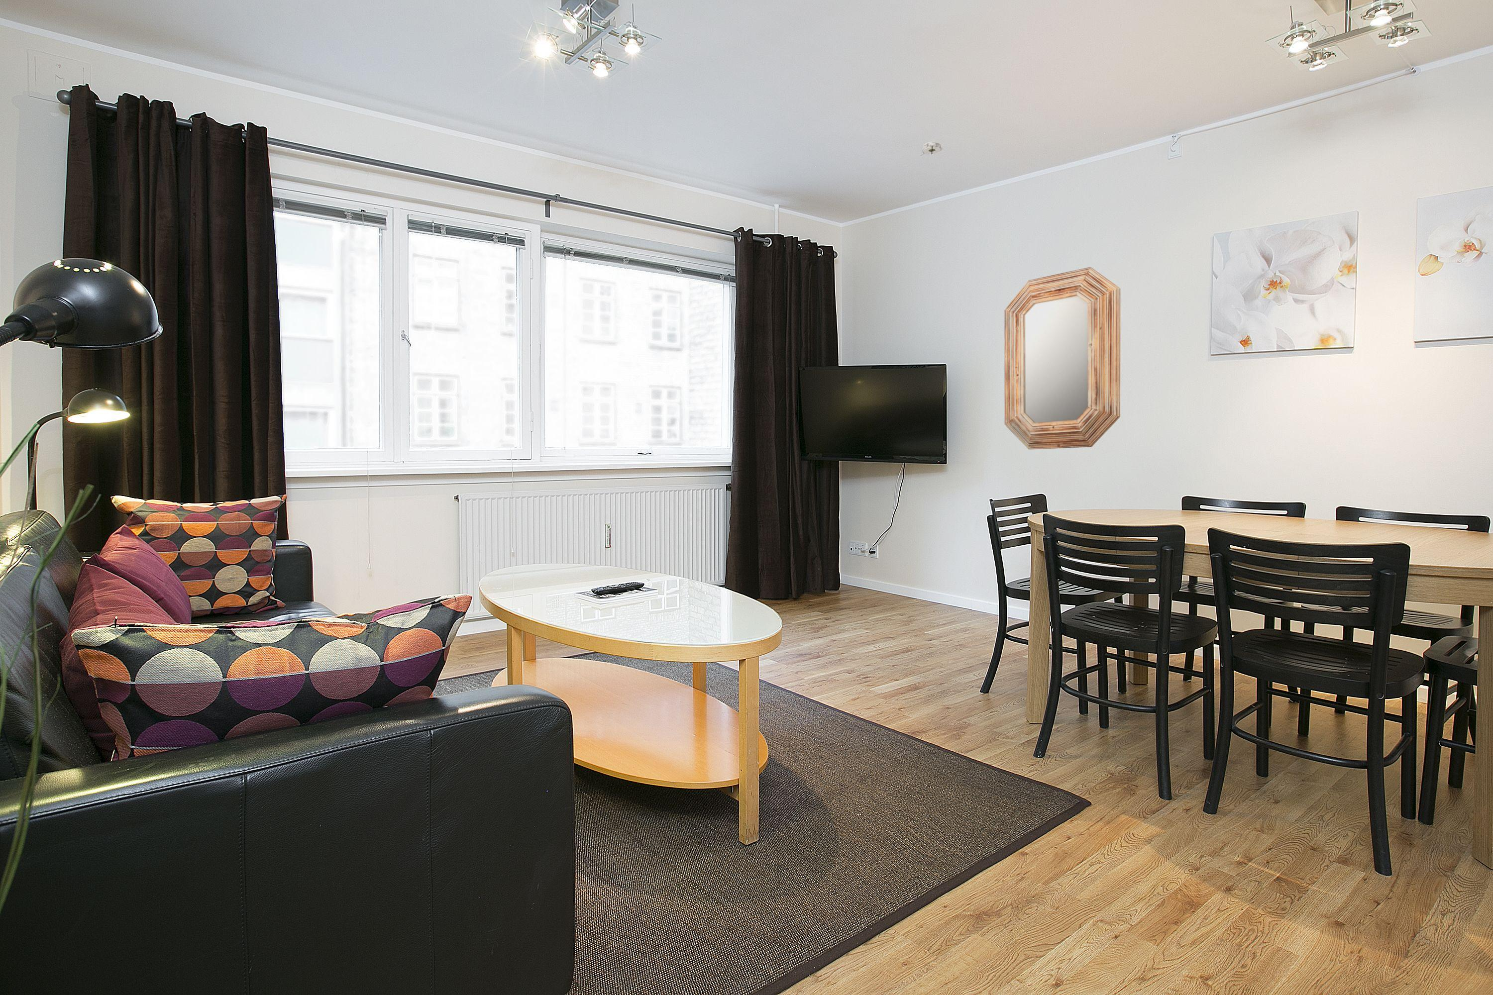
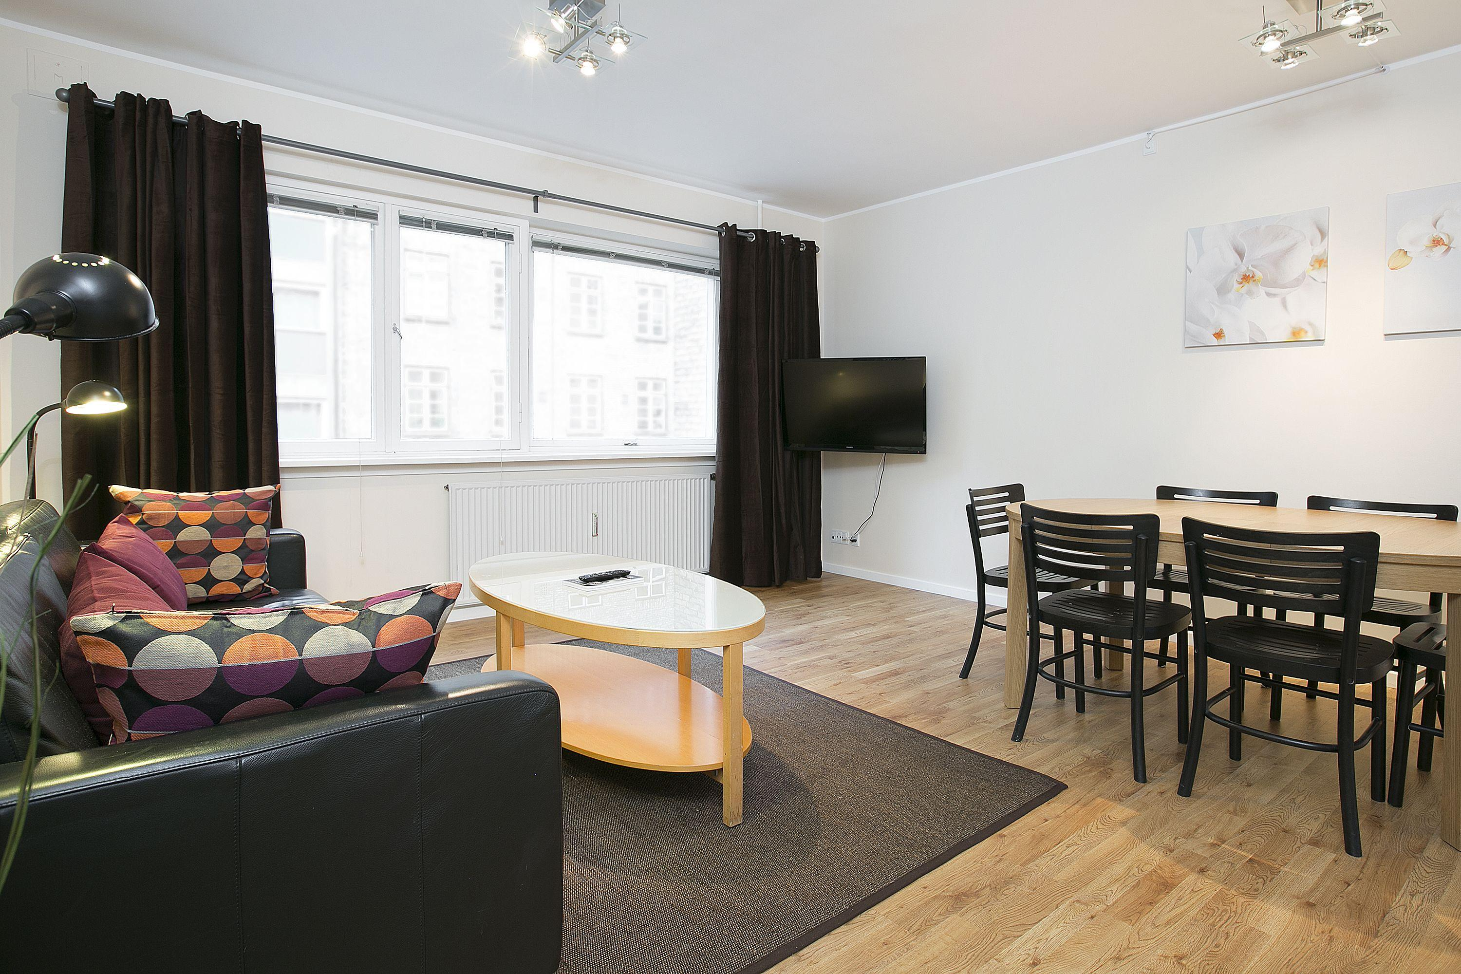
- home mirror (1058, 361)
- smoke detector (931, 148)
